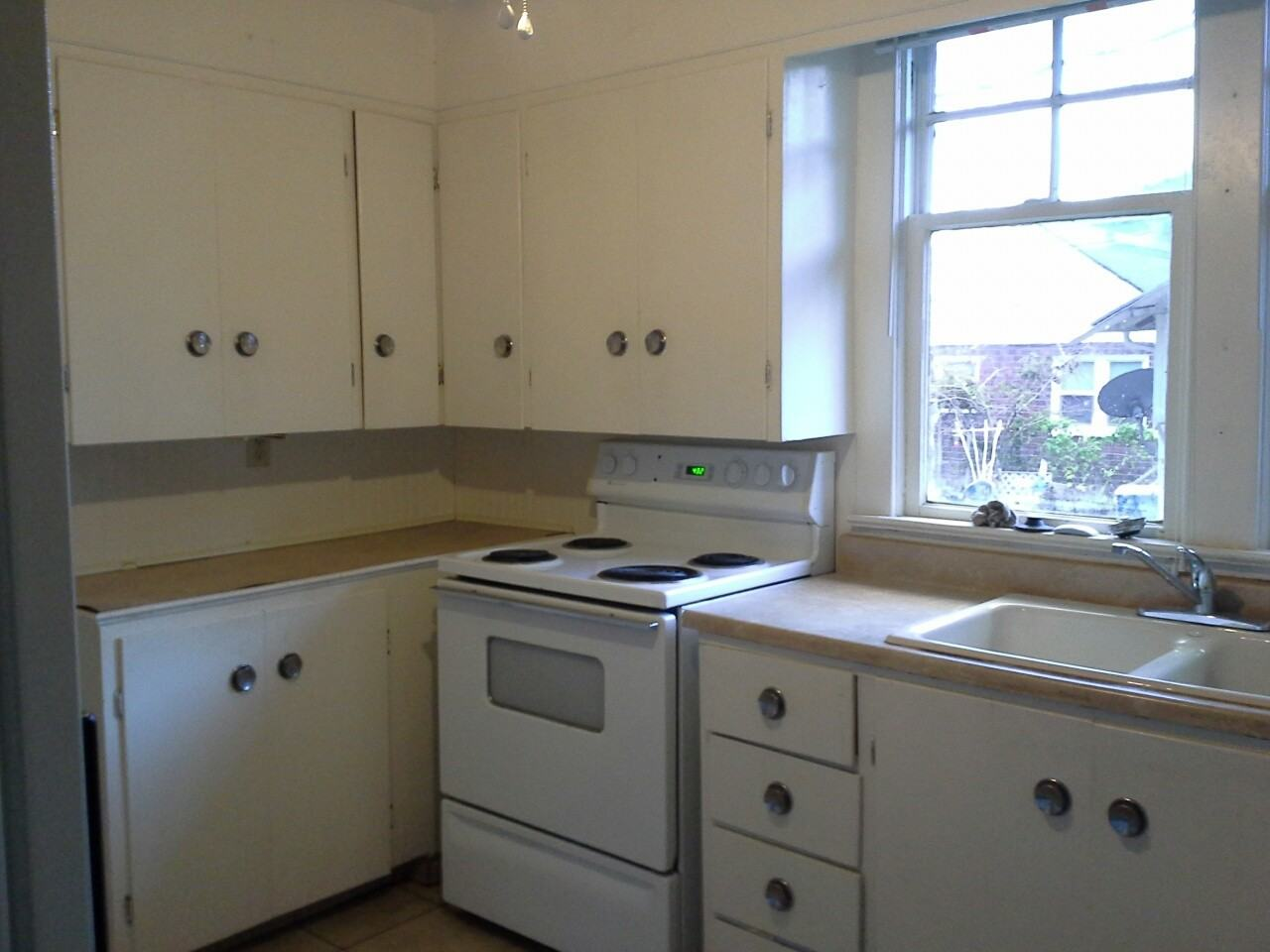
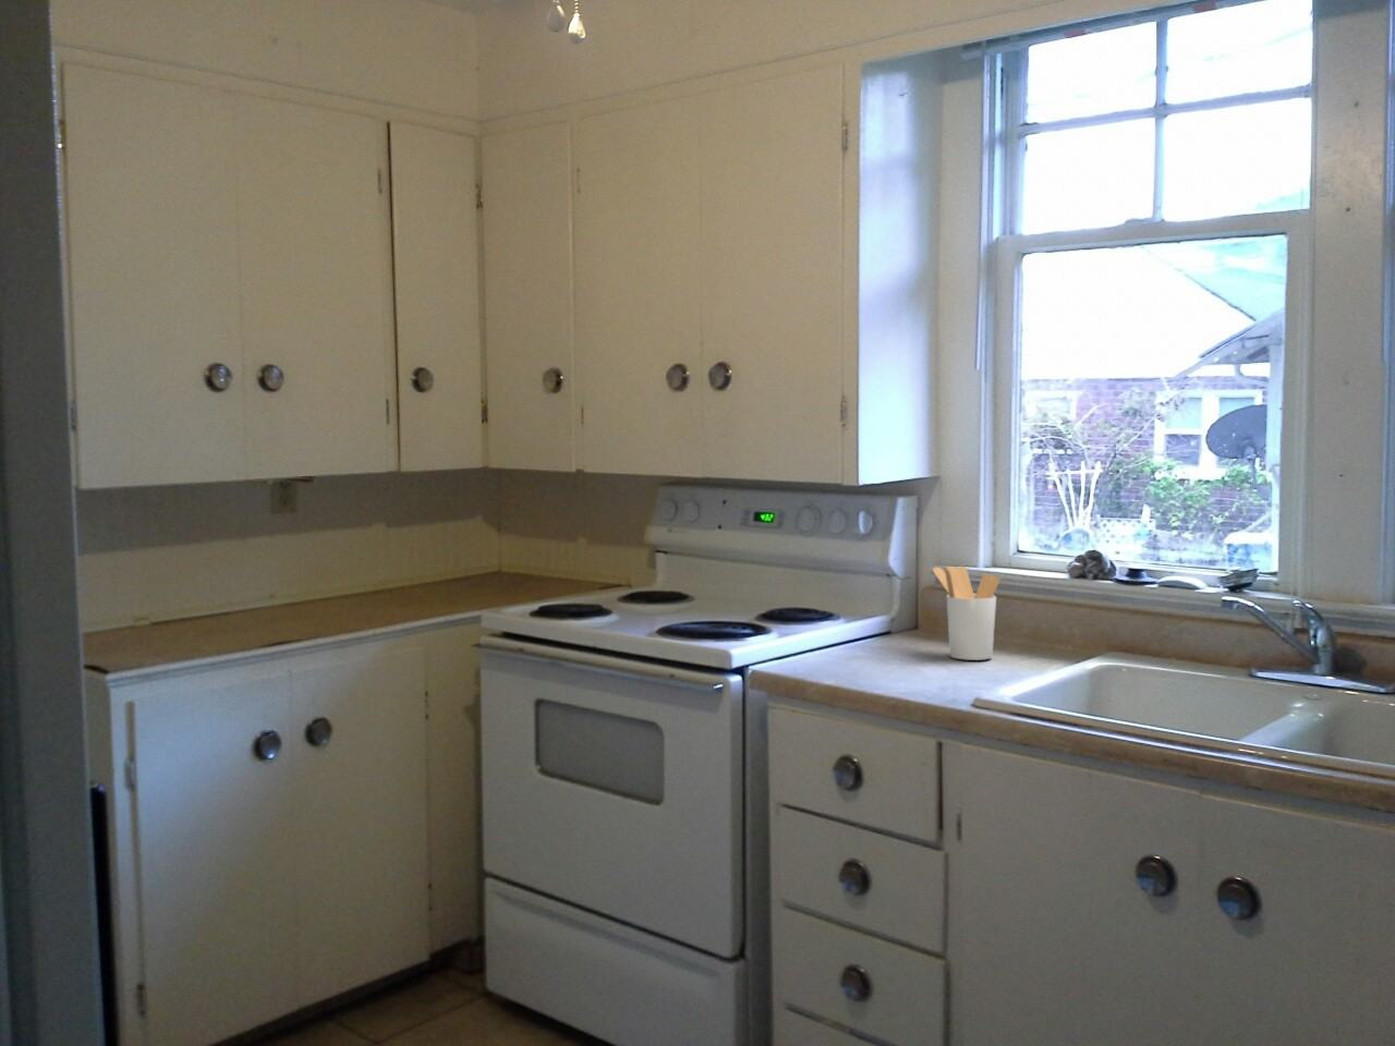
+ utensil holder (963, 609)
